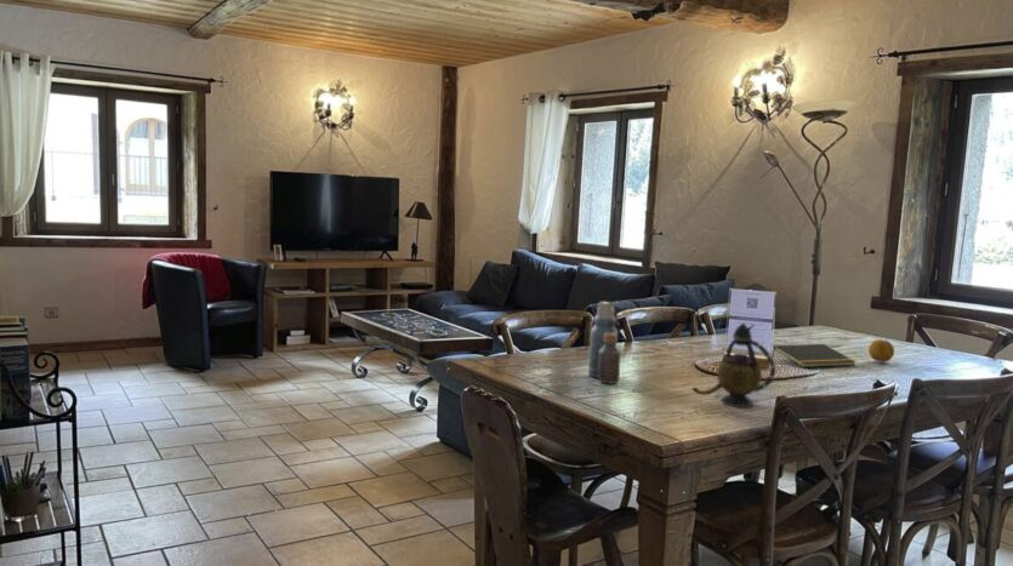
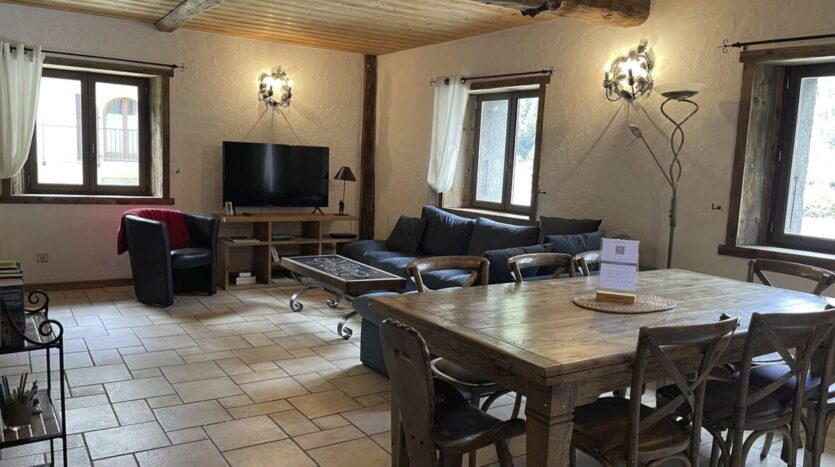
- bottle (607, 339)
- teapot (730, 364)
- notepad (813, 355)
- fruit (881, 350)
